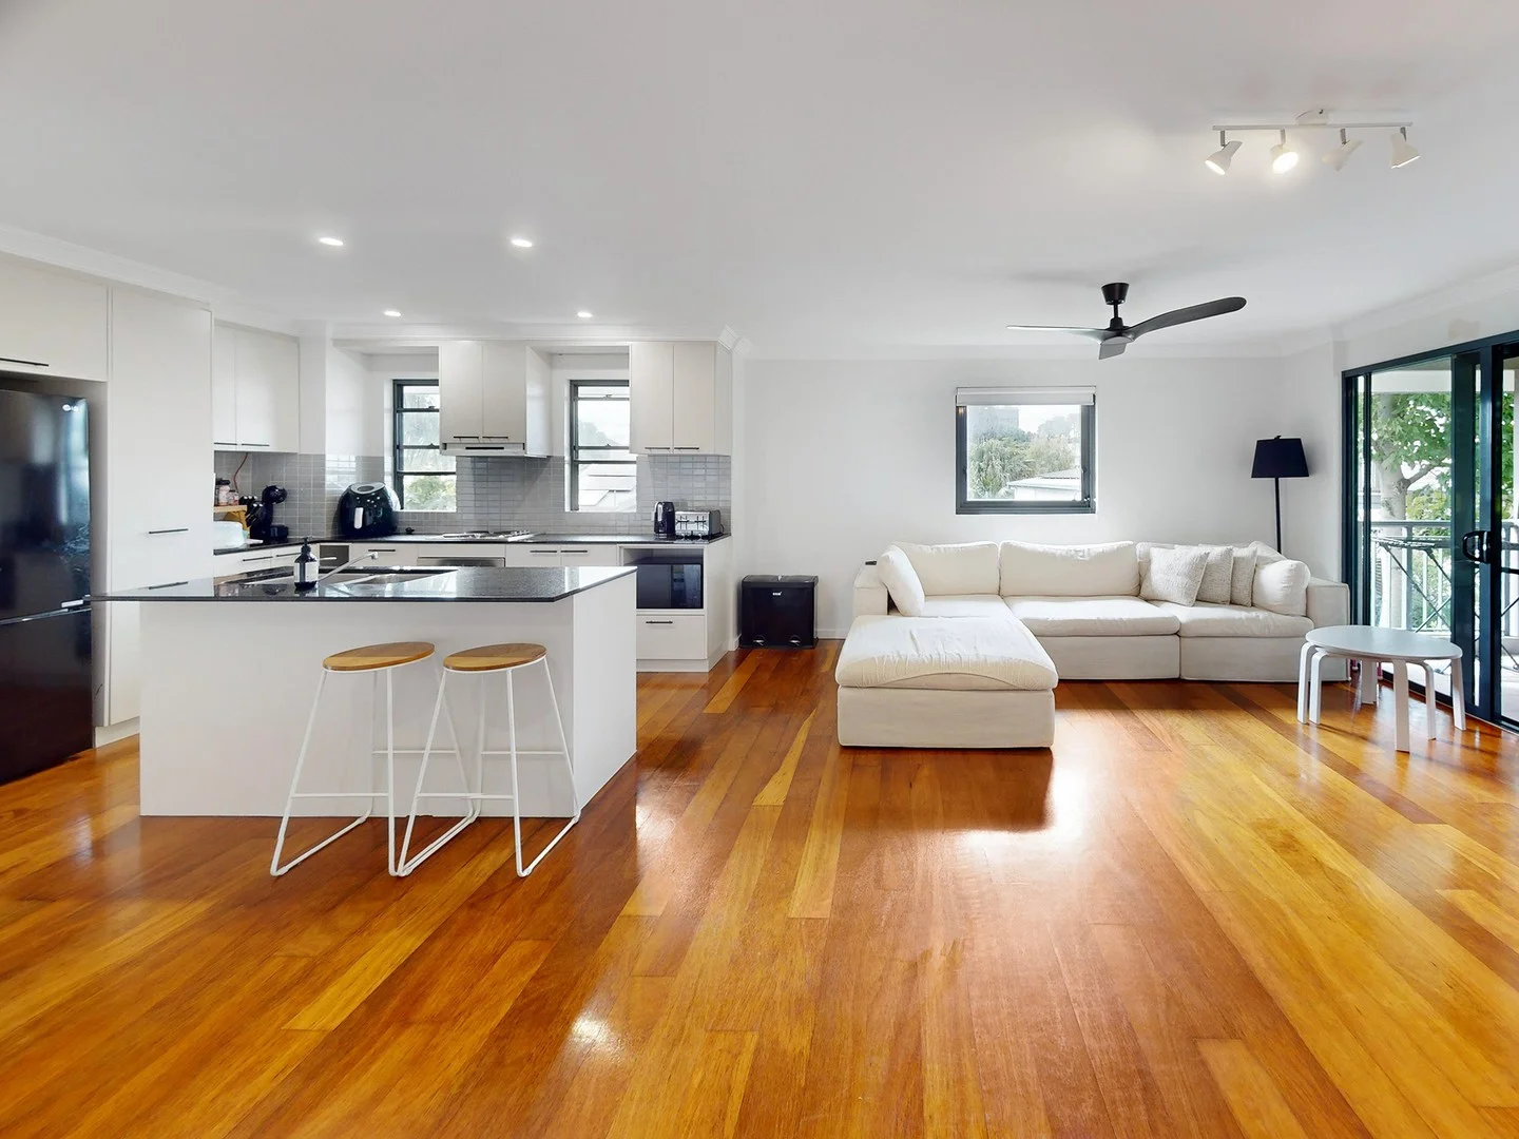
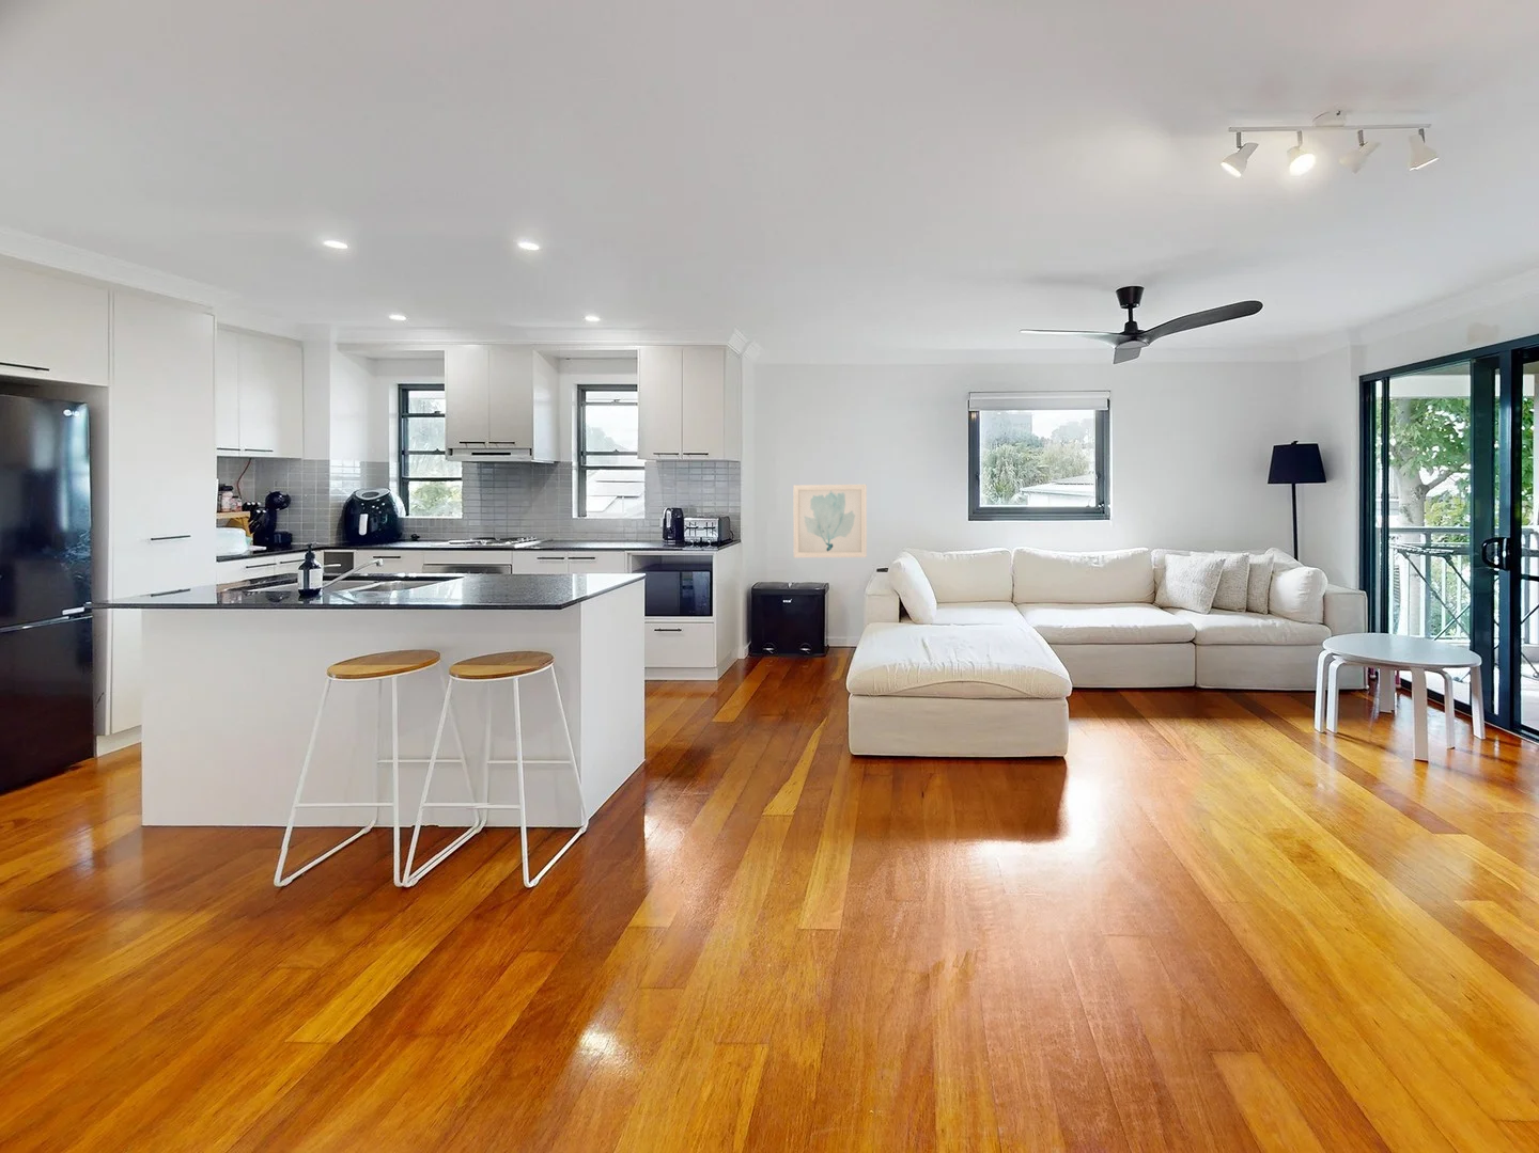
+ wall art (829, 521)
